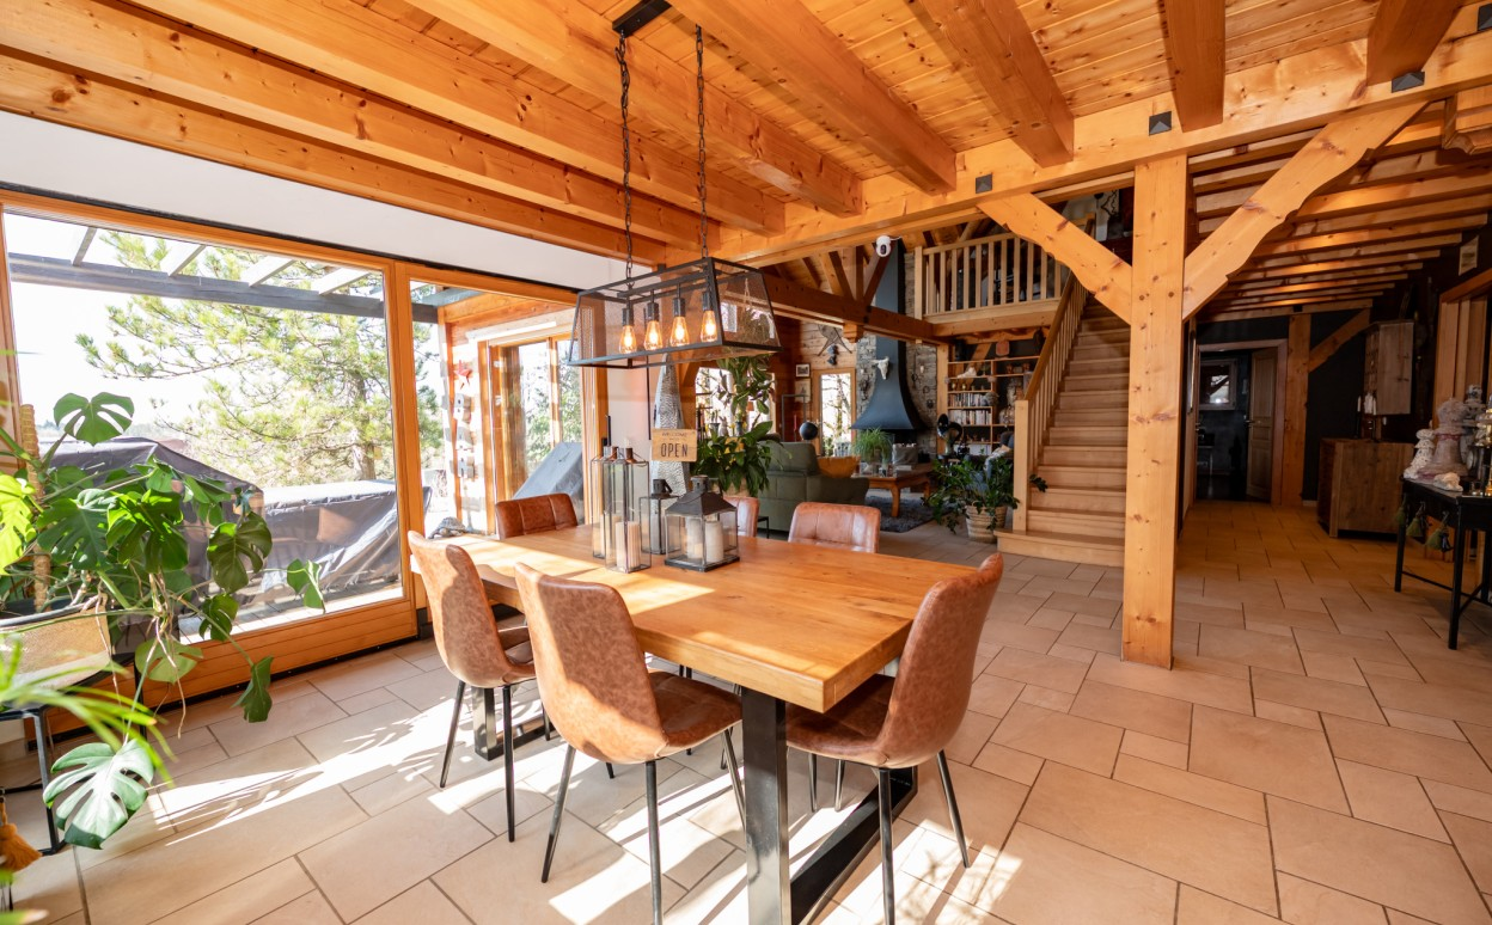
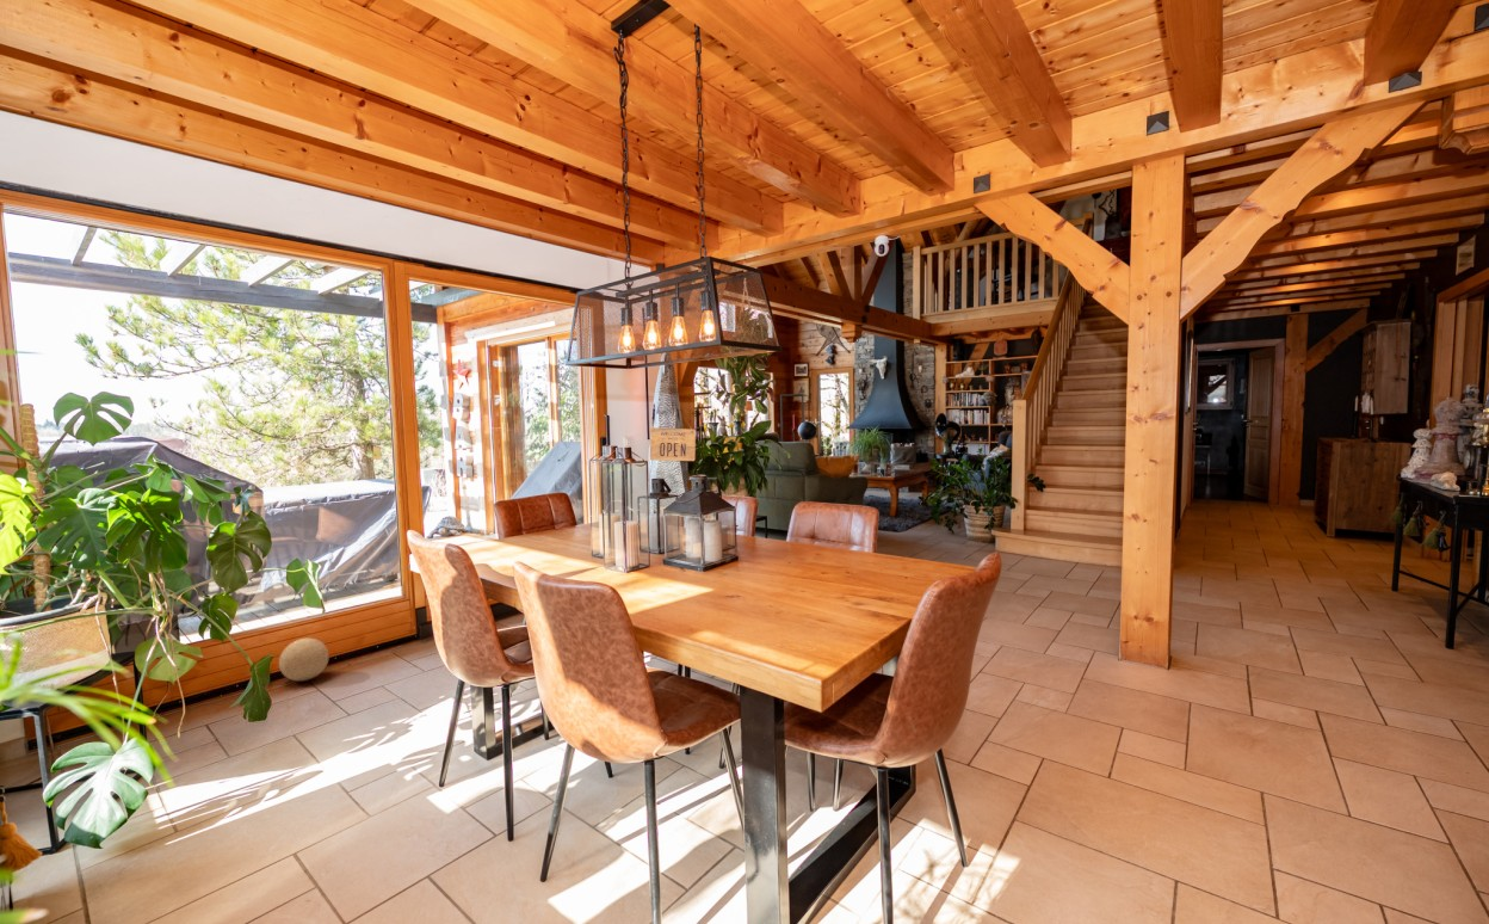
+ decorative ball (304, 659)
